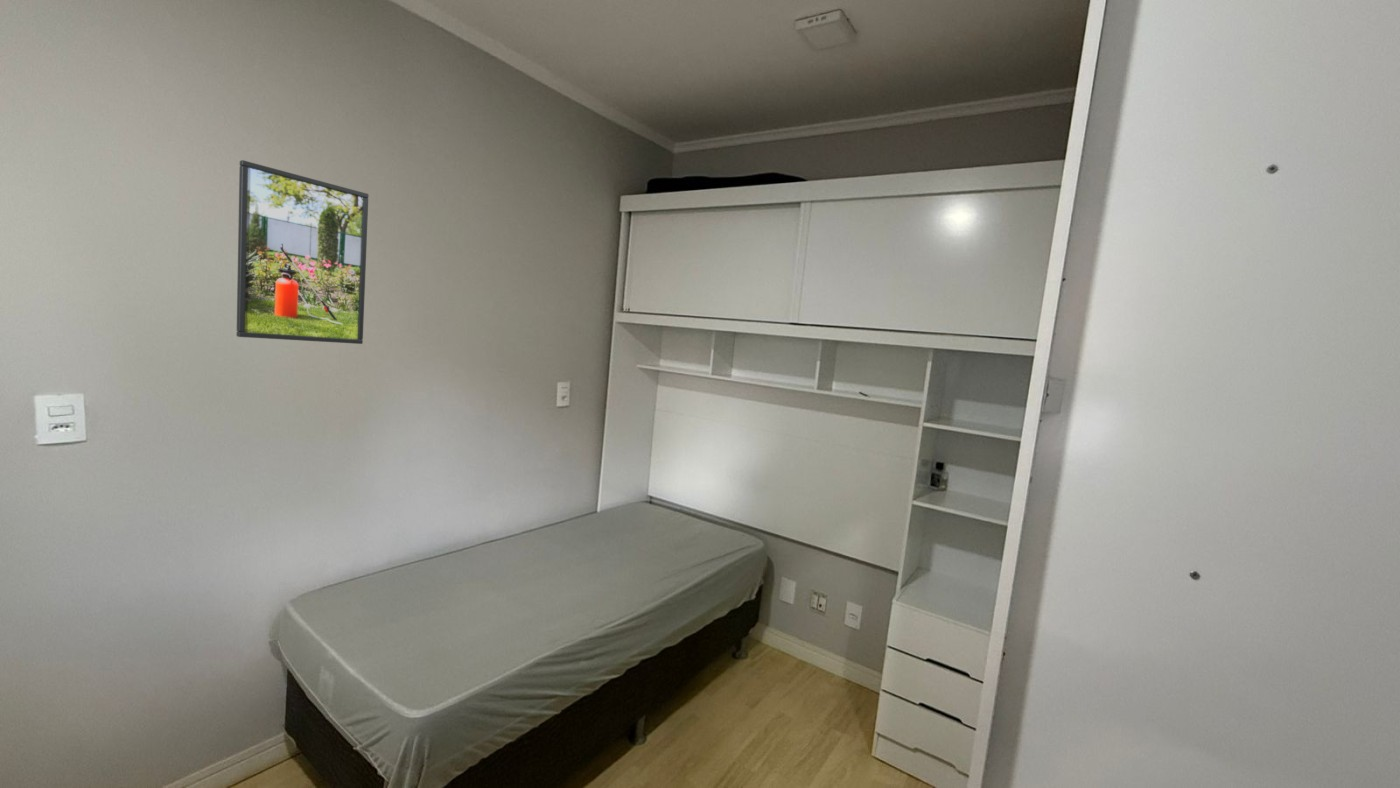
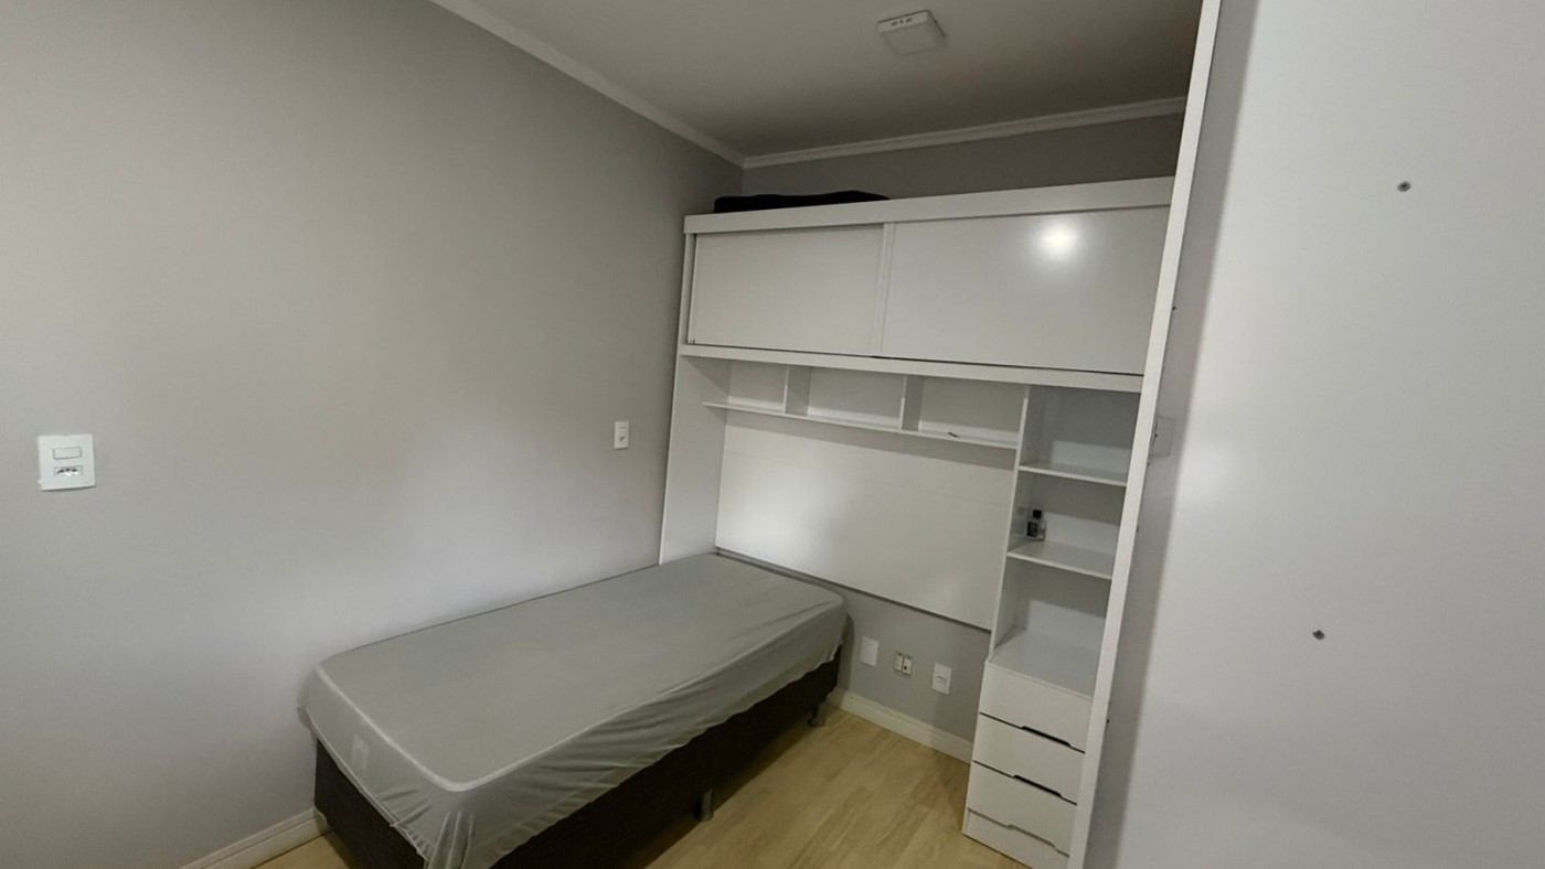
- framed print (306, 260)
